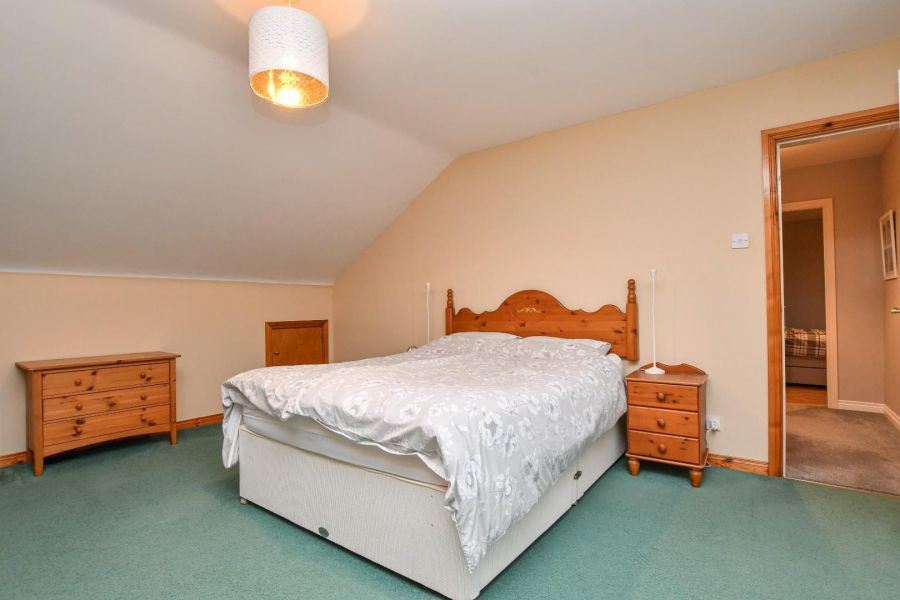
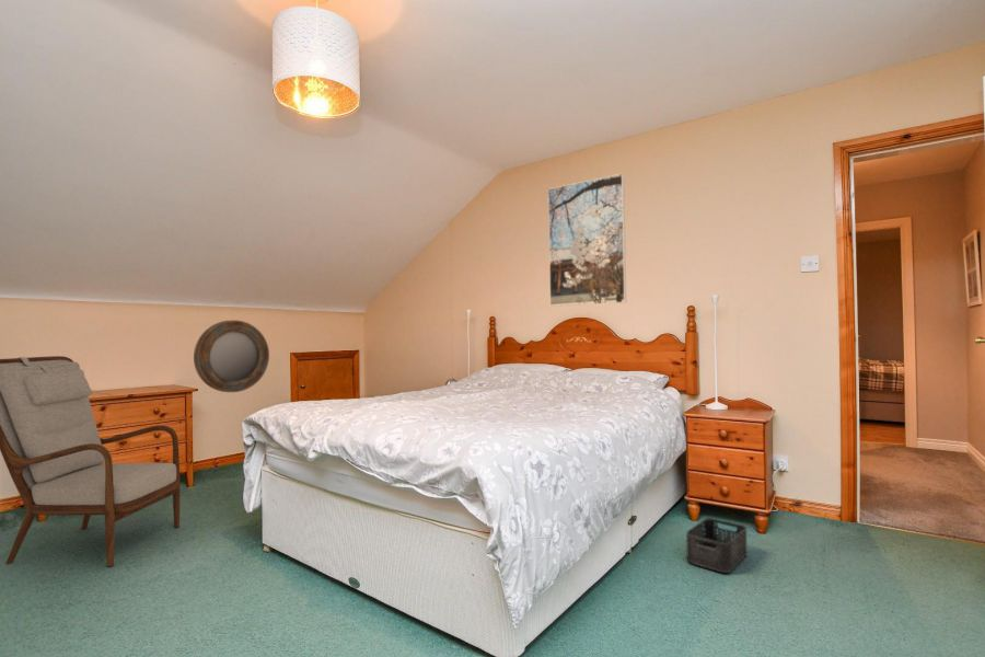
+ home mirror (233, 356)
+ armchair (88, 450)
+ storage bin (717, 543)
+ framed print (584, 243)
